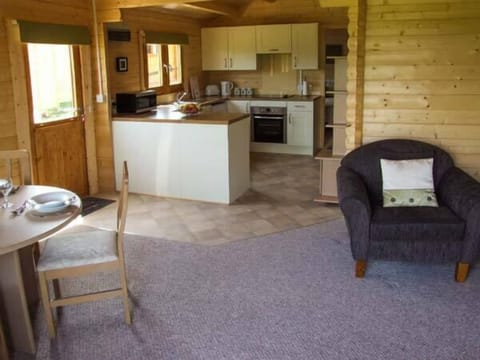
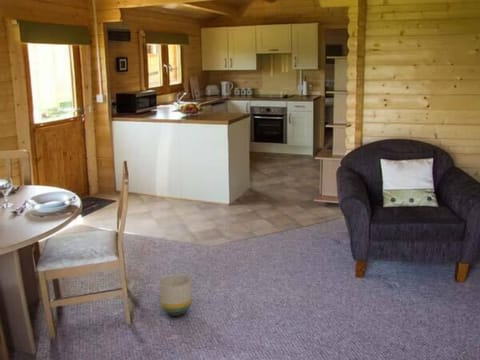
+ planter (175, 297)
